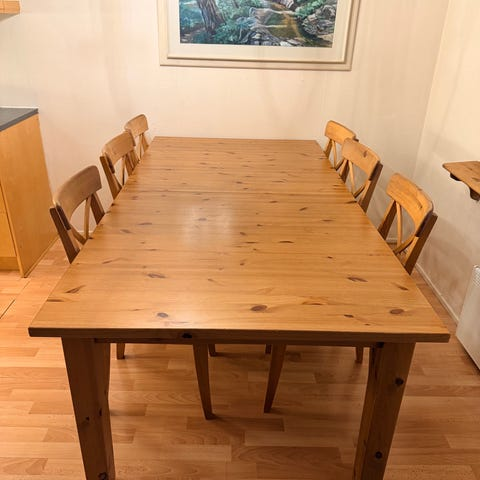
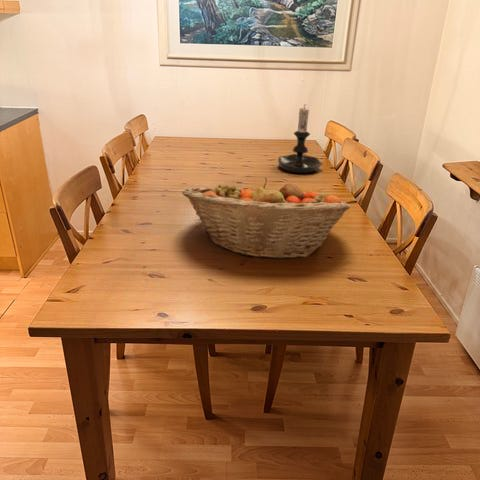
+ fruit basket (264, 209)
+ candle holder (302, 137)
